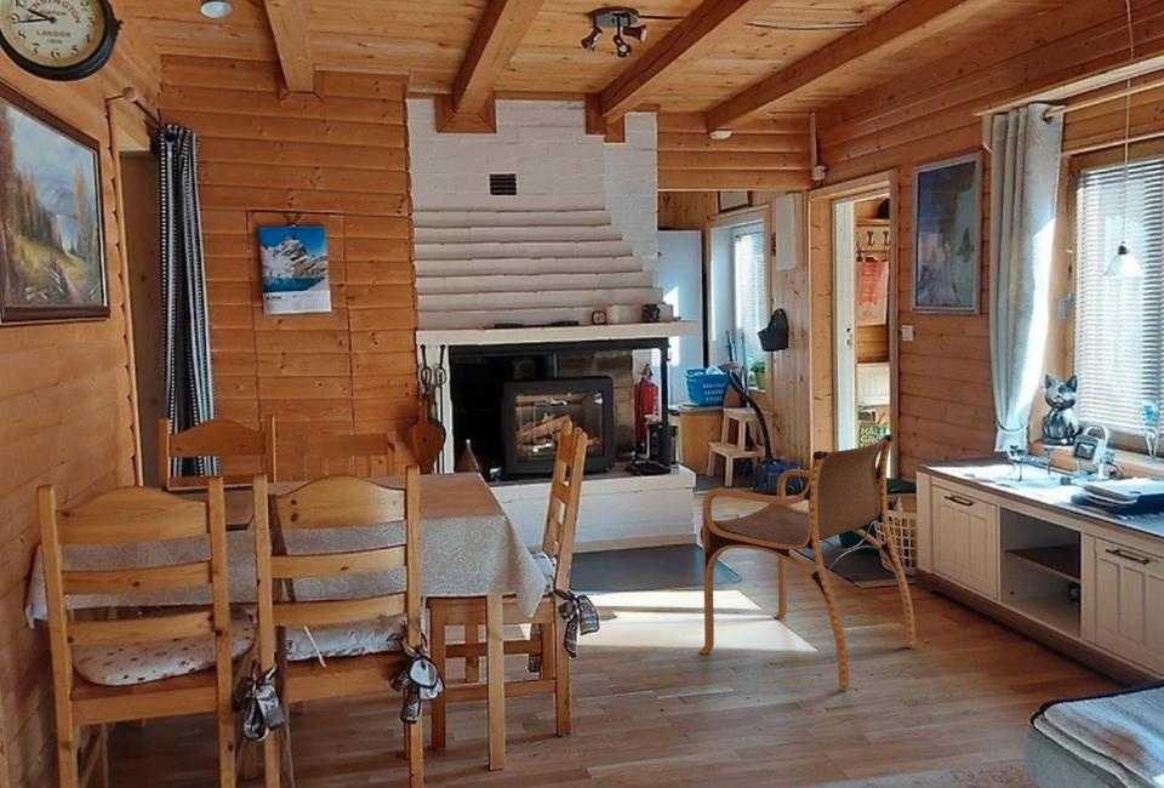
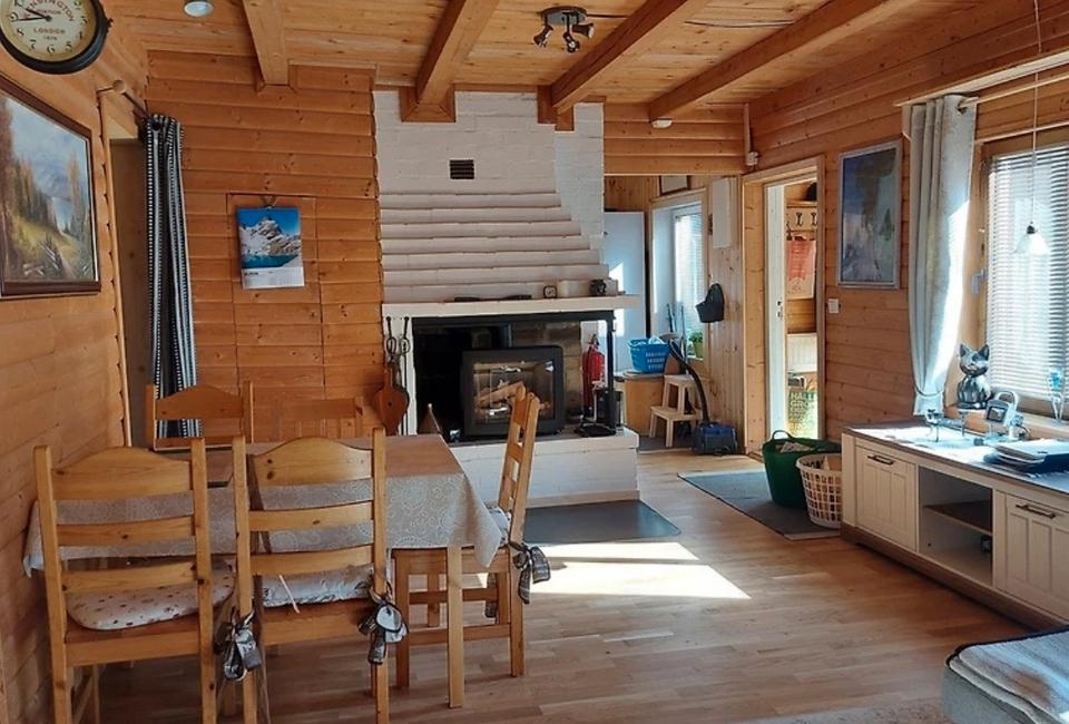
- armchair (805, 544)
